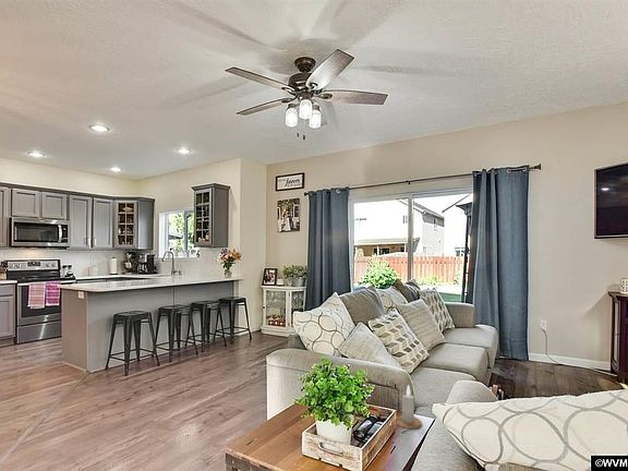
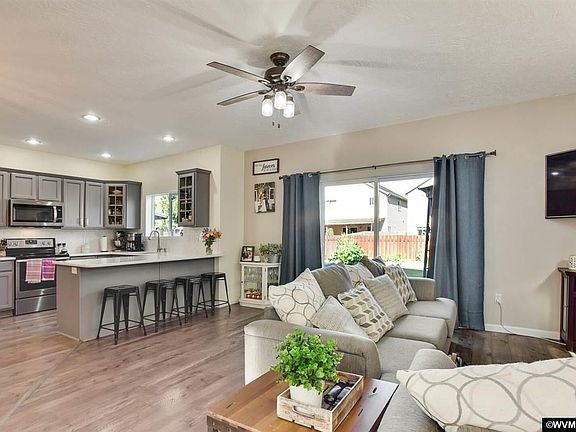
- candle (408, 403)
